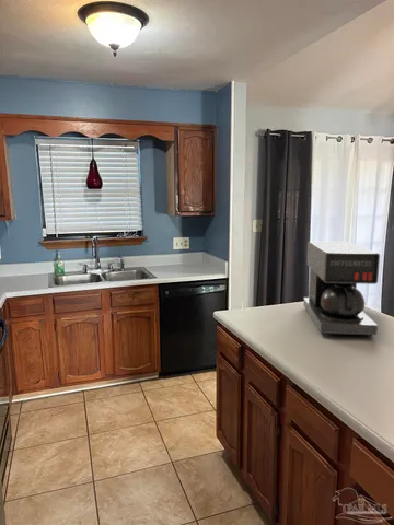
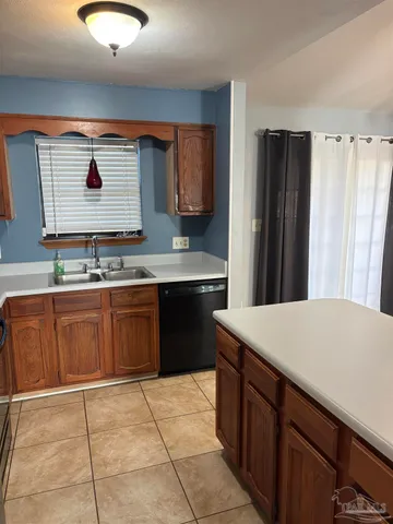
- coffee maker (337, 284)
